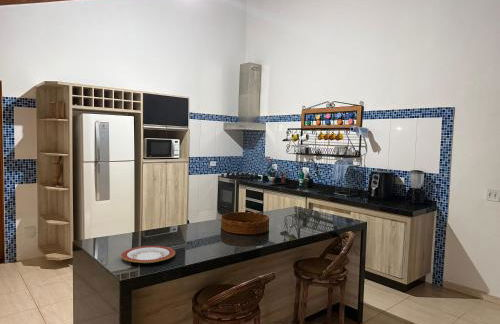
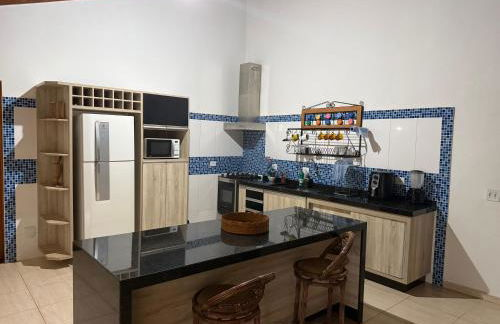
- plate (148, 255)
